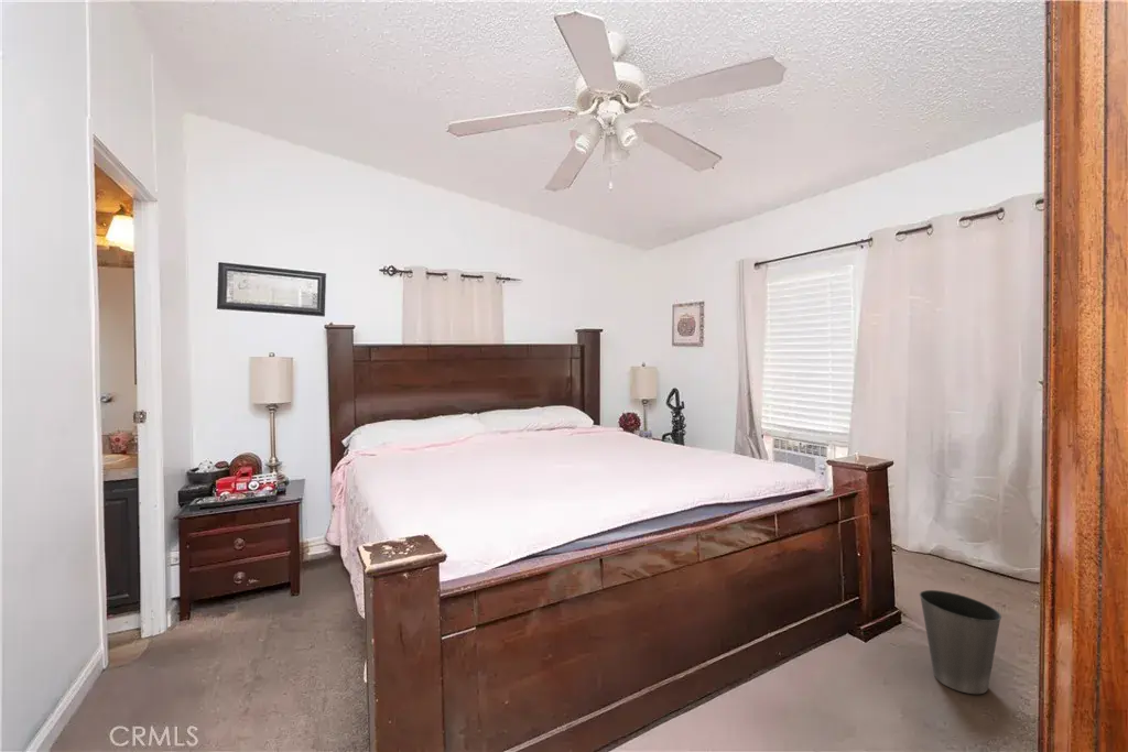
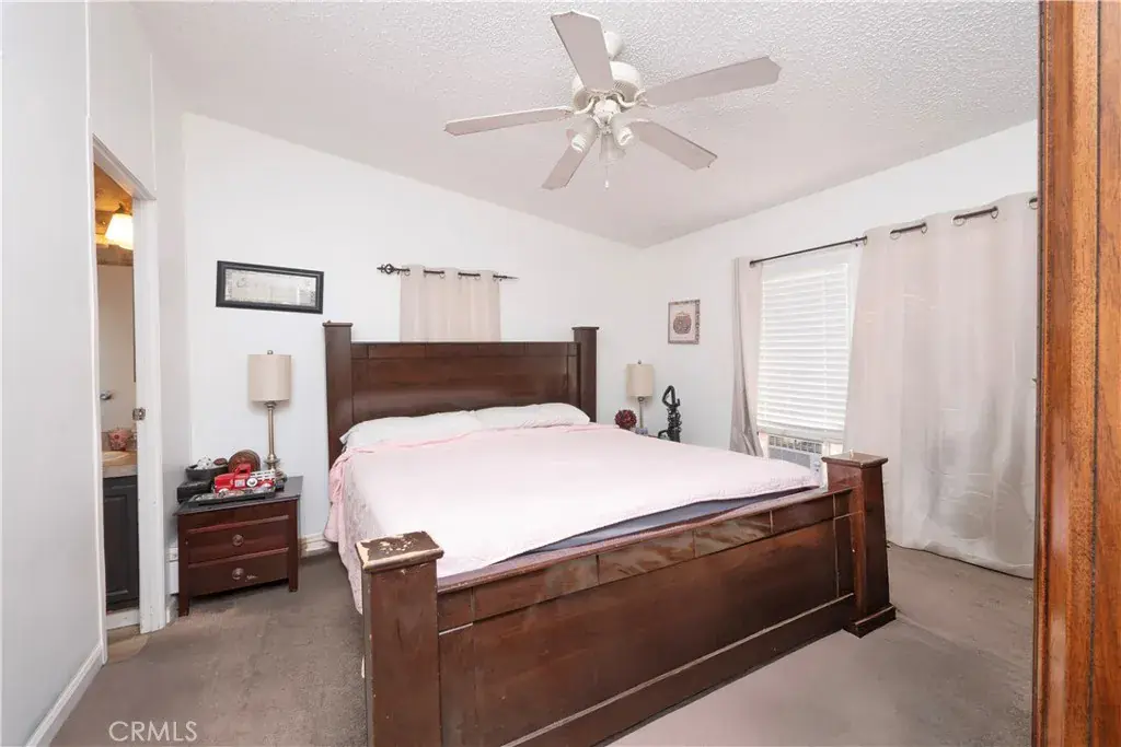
- waste basket (958, 642)
